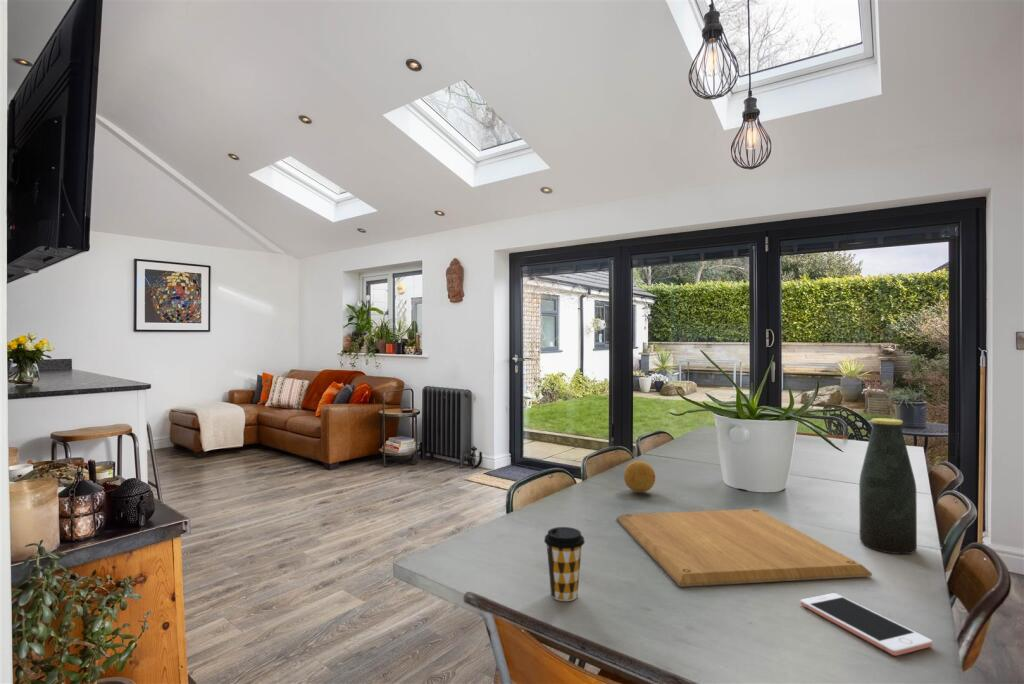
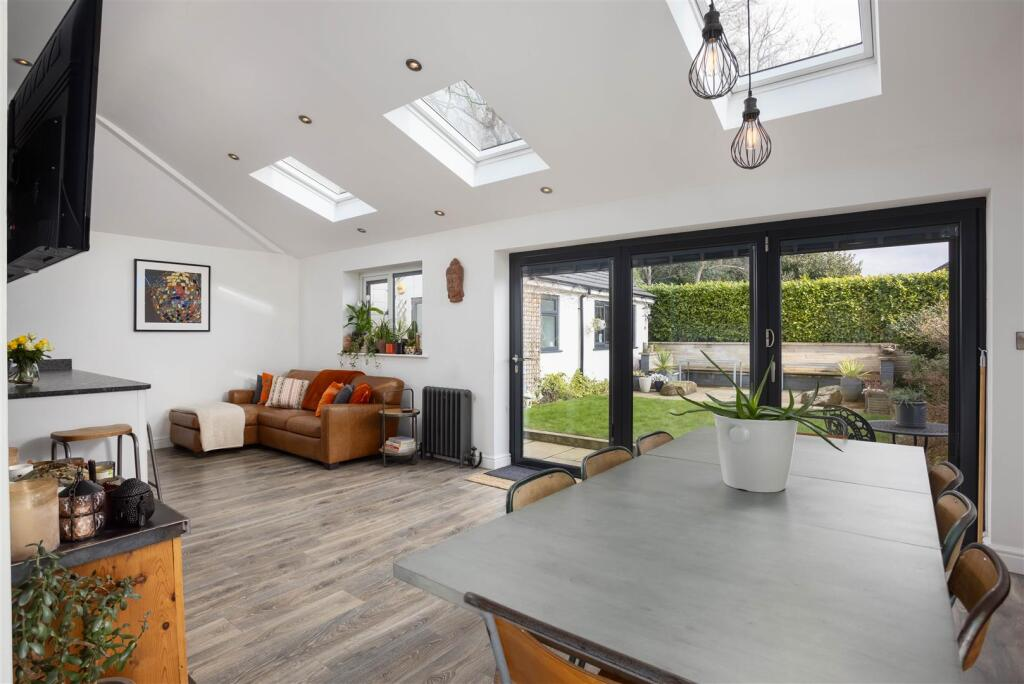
- coffee cup (564, 563)
- chopping board (726, 540)
- bottle (887, 482)
- cell phone (861, 621)
- fruit (639, 476)
